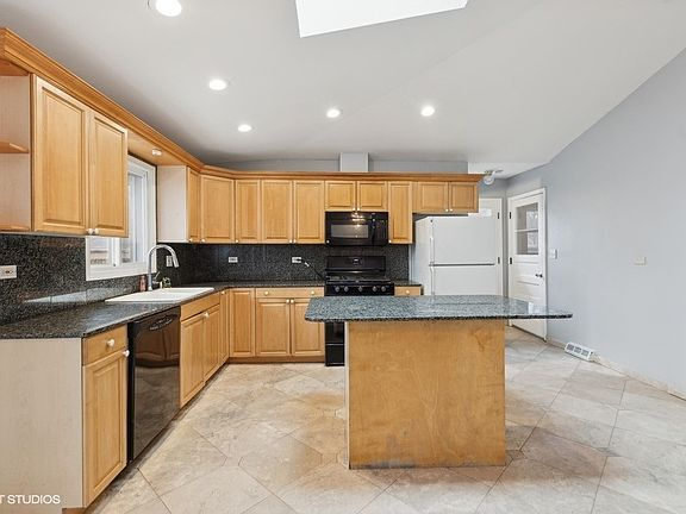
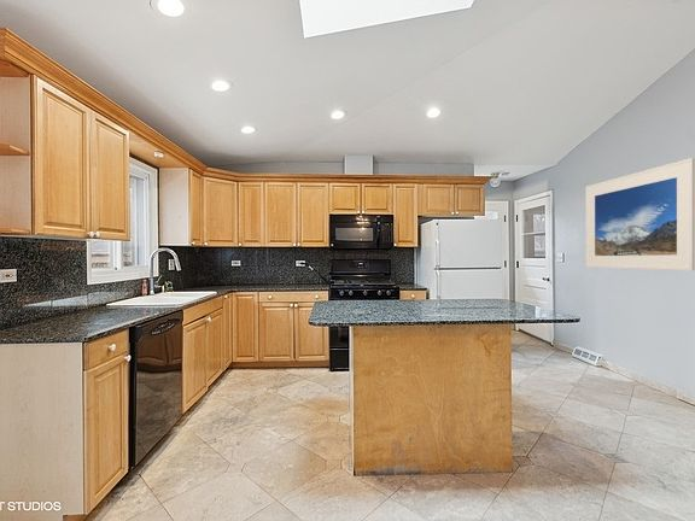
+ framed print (631, 221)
